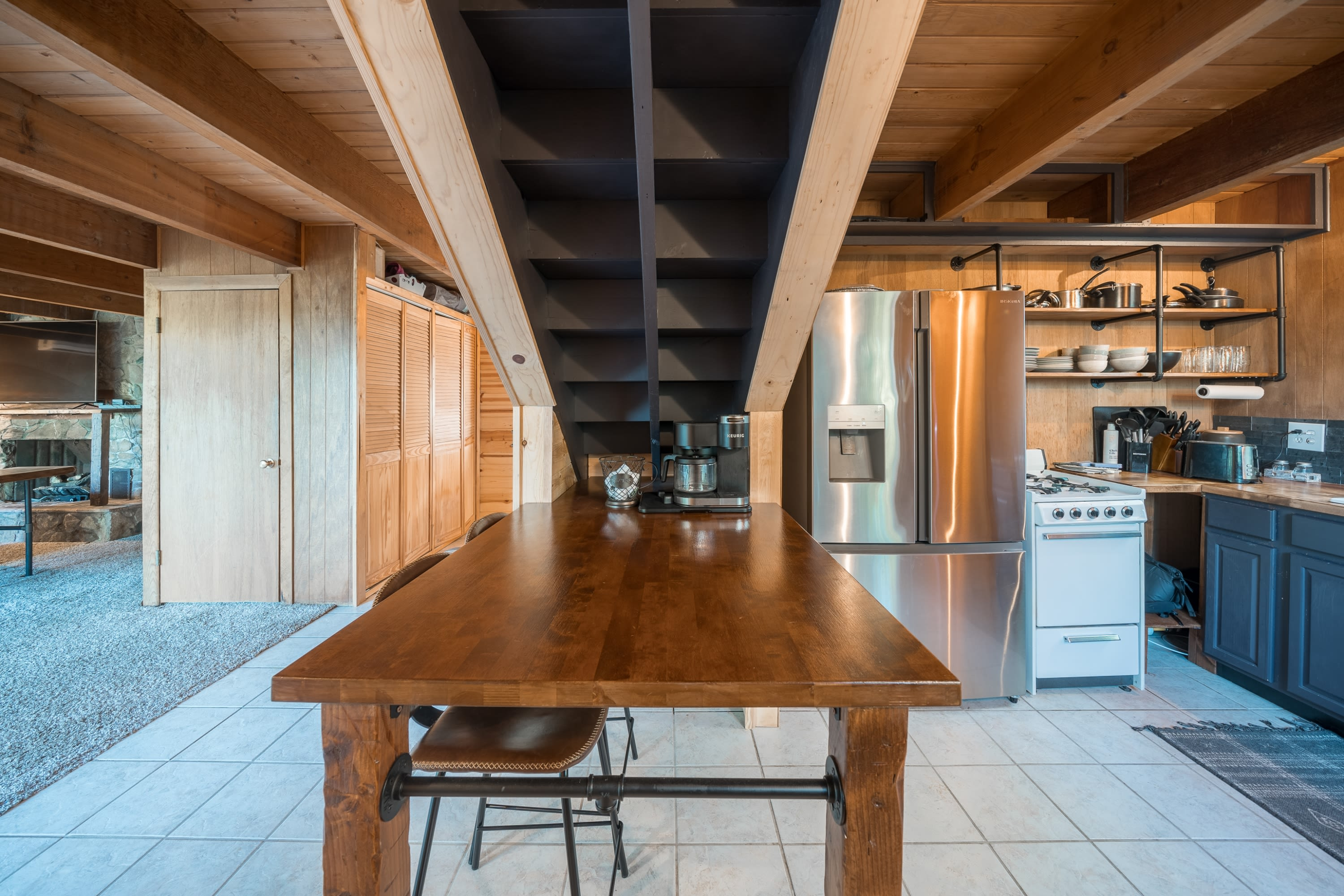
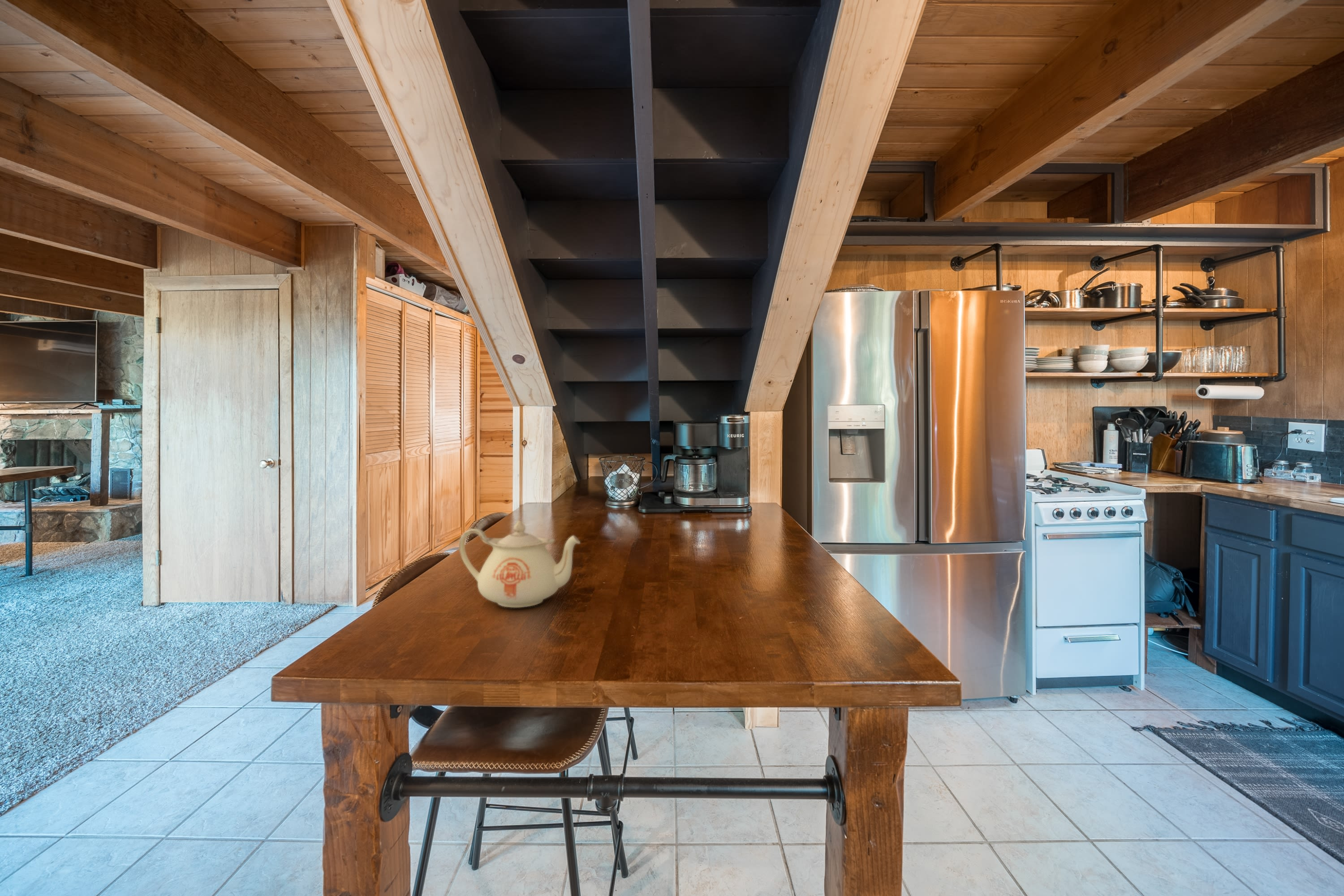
+ teapot (520, 561)
